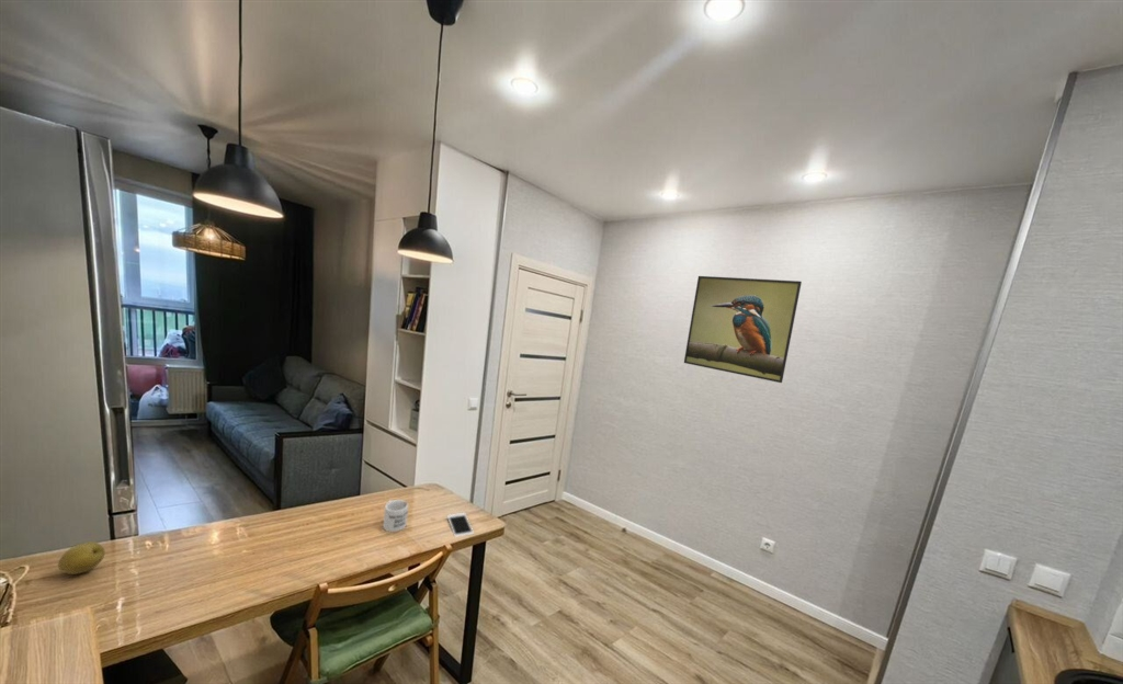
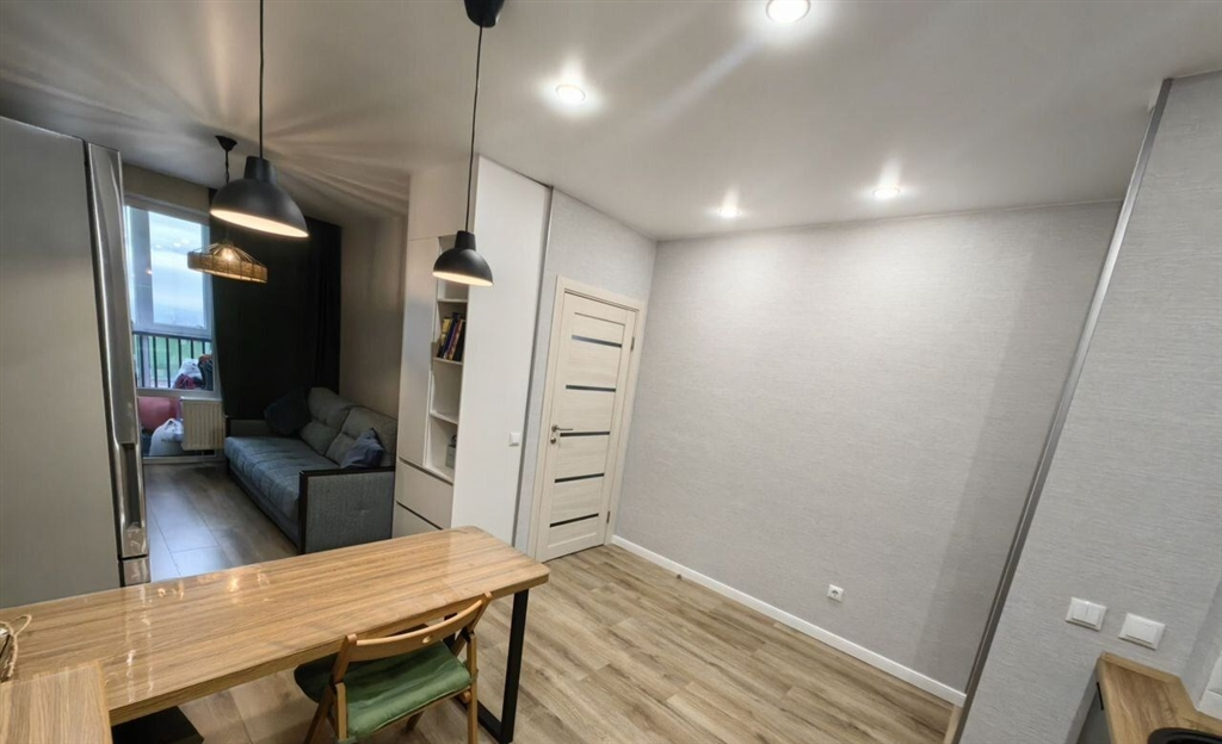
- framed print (737, 326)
- mug (394, 513)
- cell phone (460, 524)
- fruit (81, 558)
